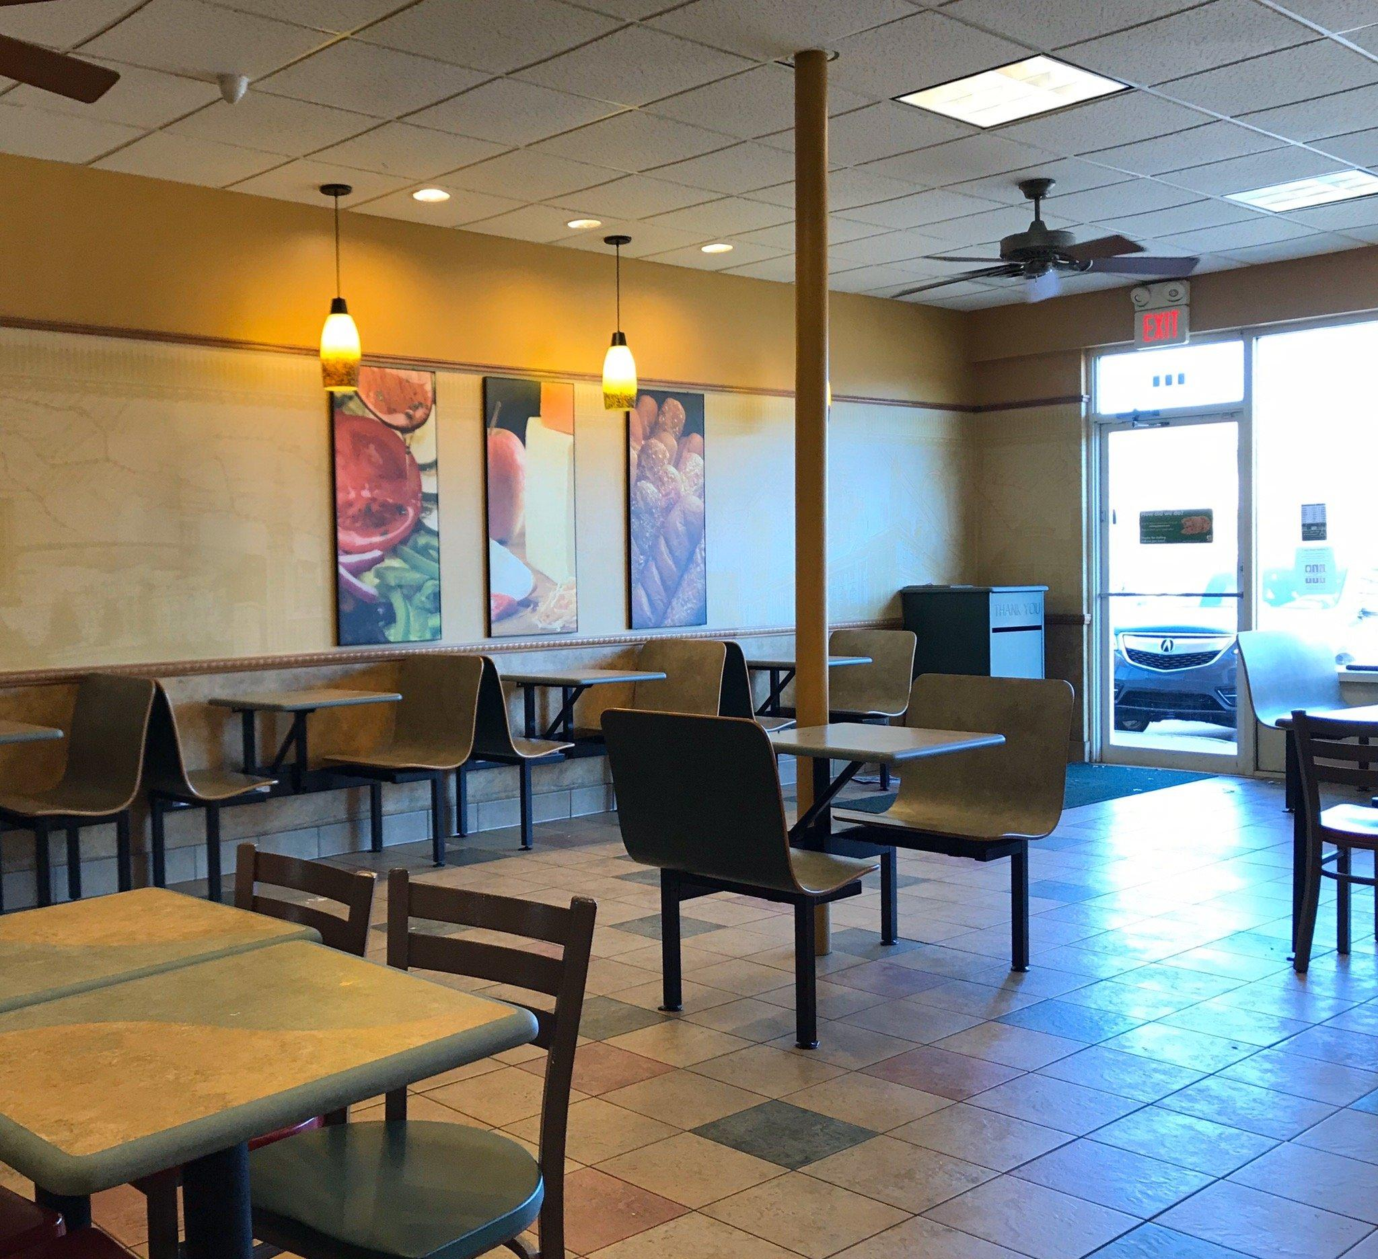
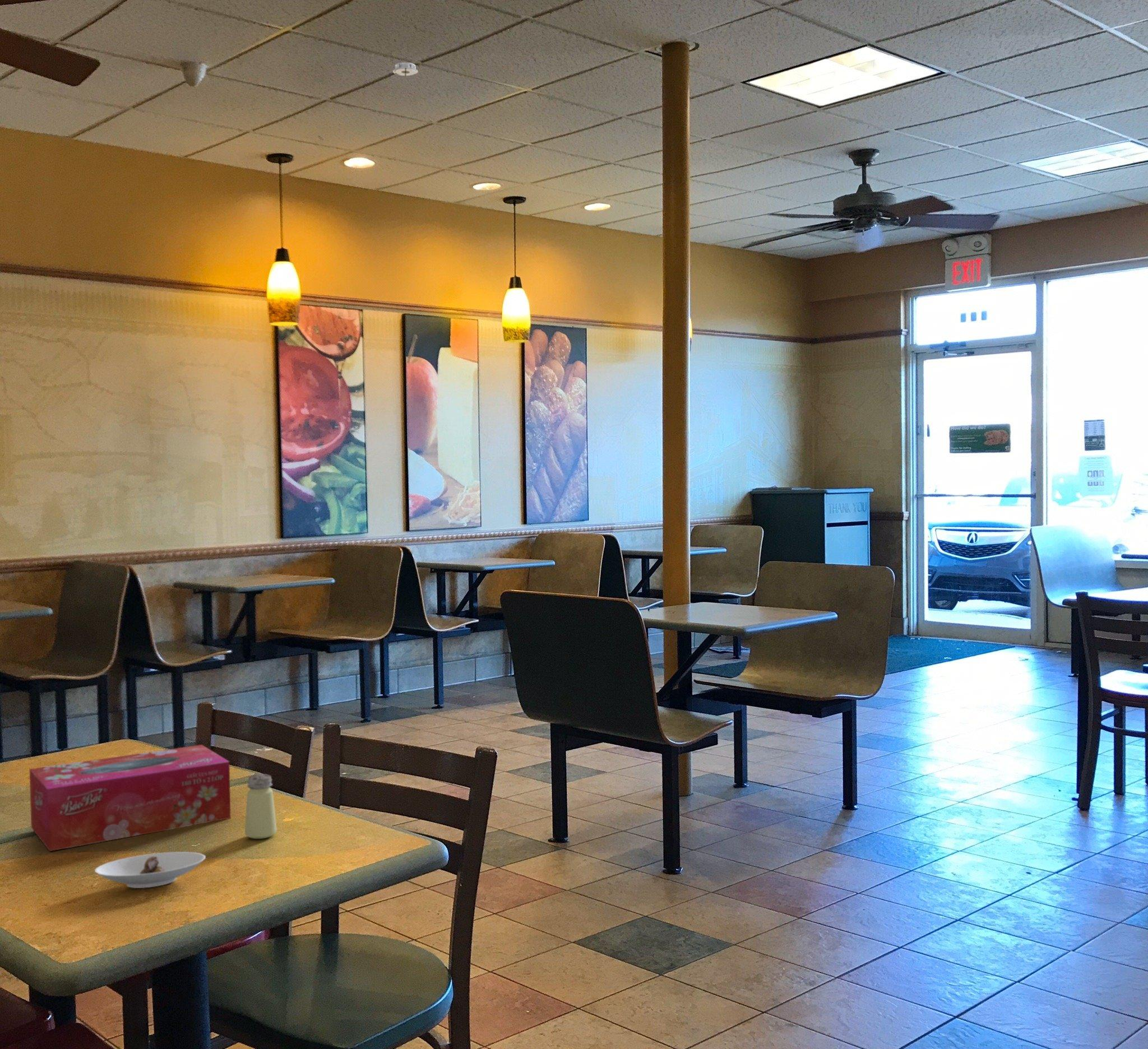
+ saltshaker (260, 805)
+ tissue box (131, 794)
+ saucer (151, 870)
+ smoke detector (404, 69)
